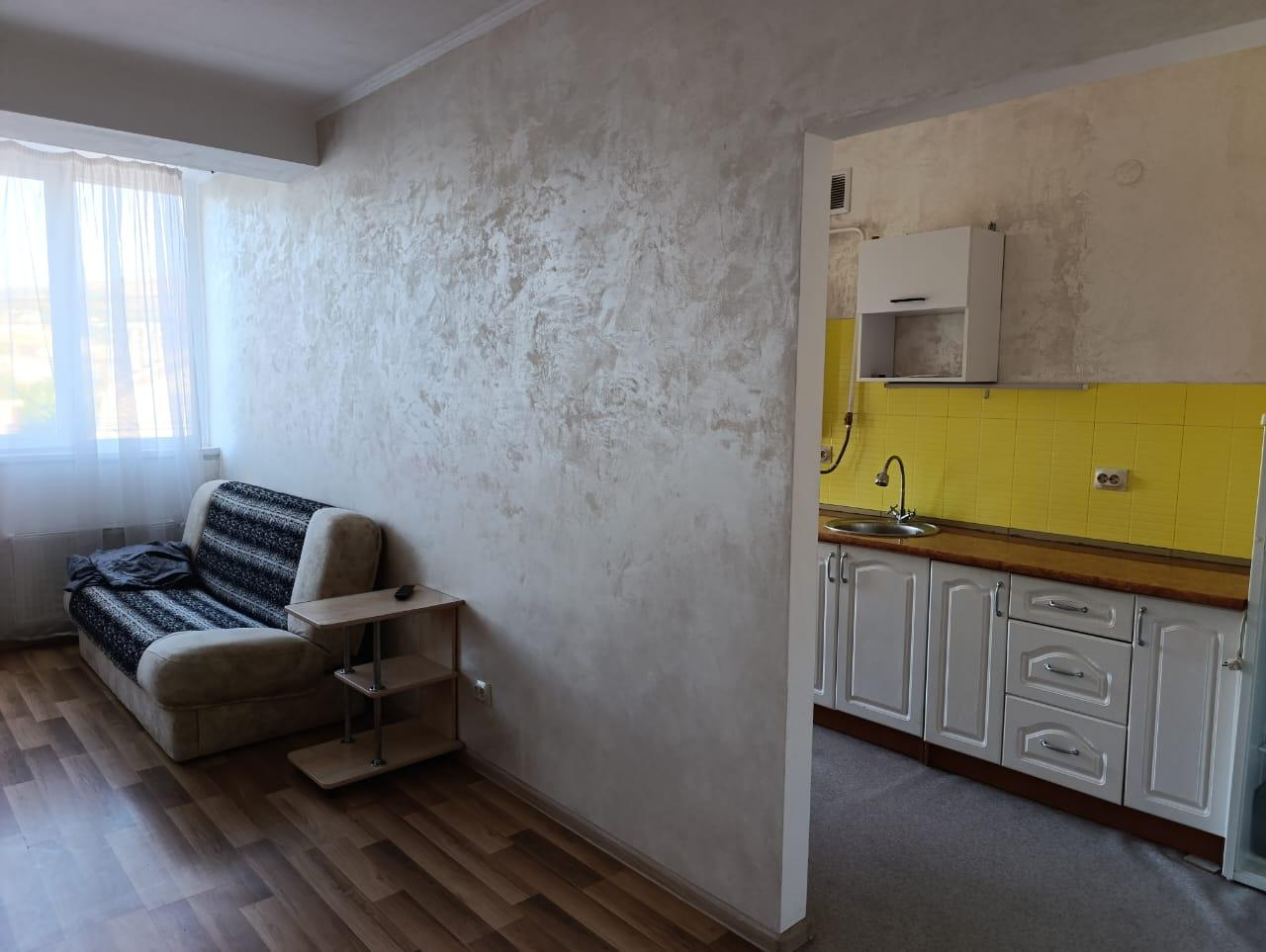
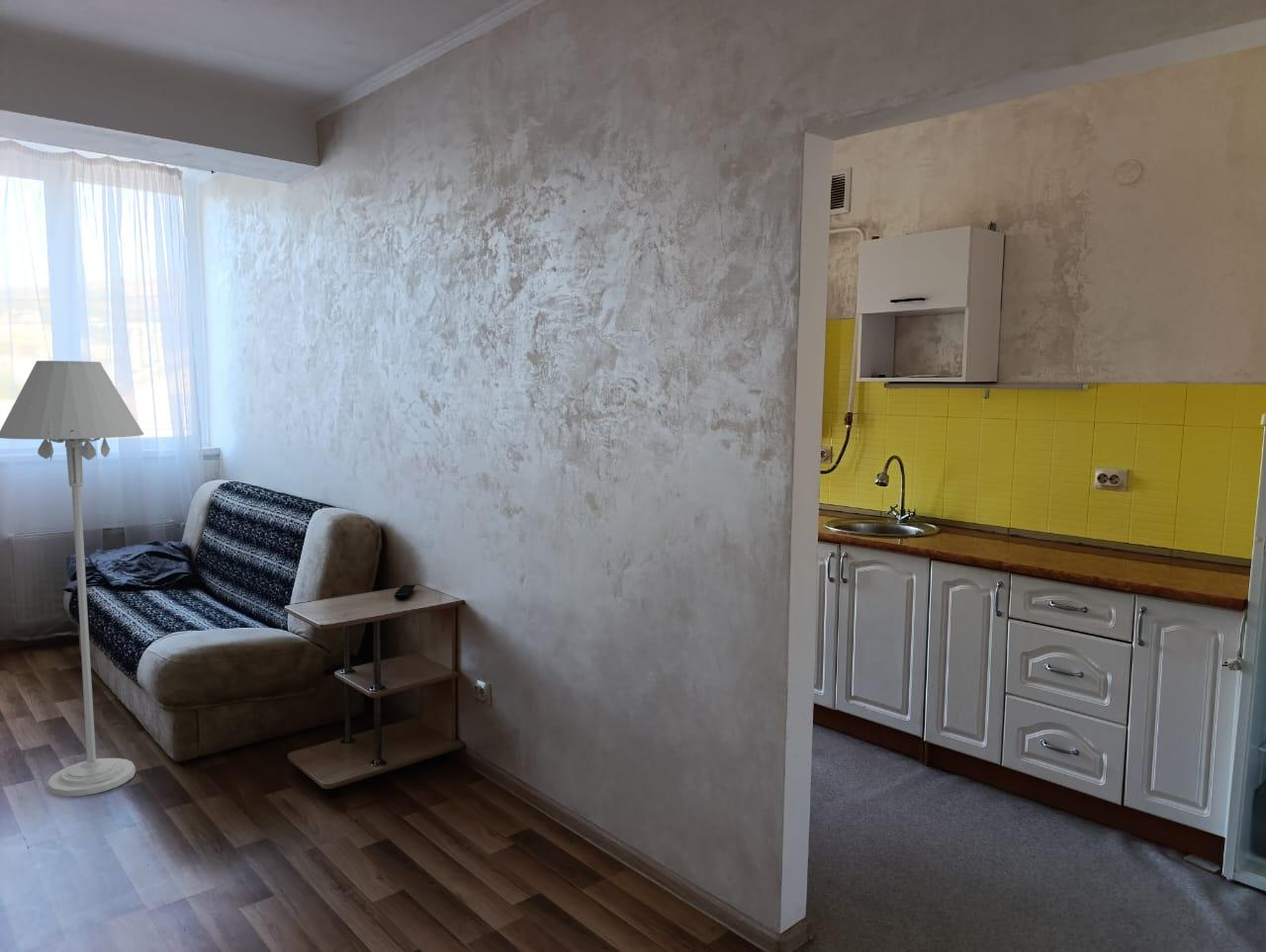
+ floor lamp (81, 575)
